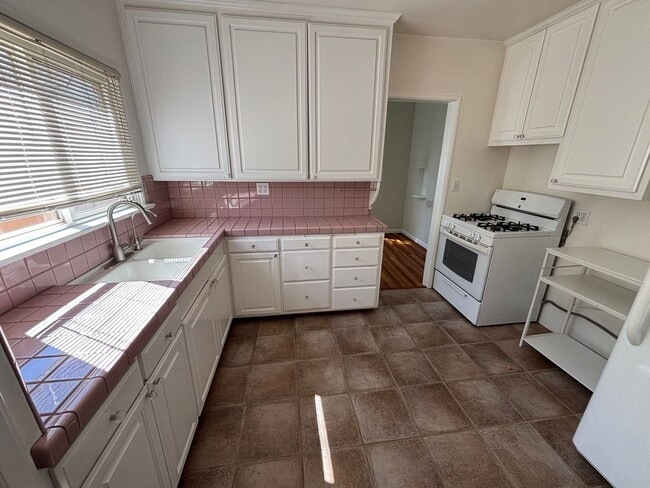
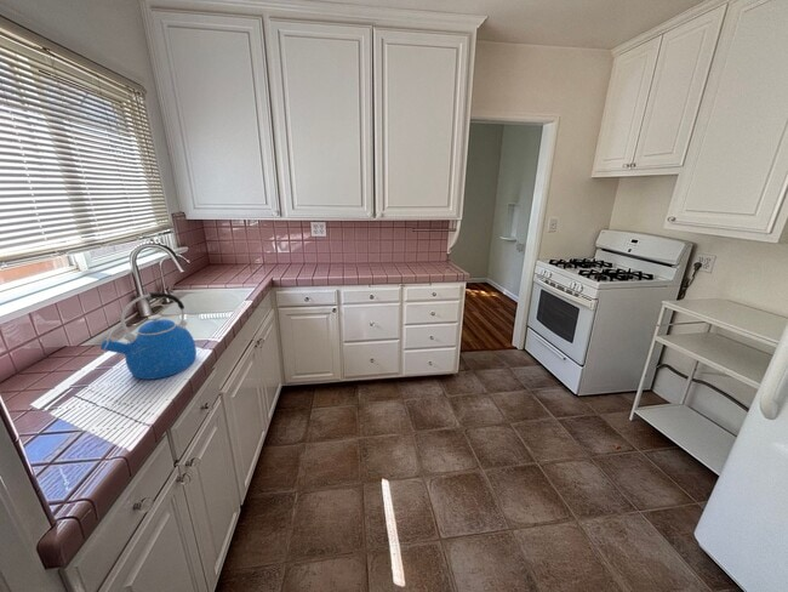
+ kettle (148, 332)
